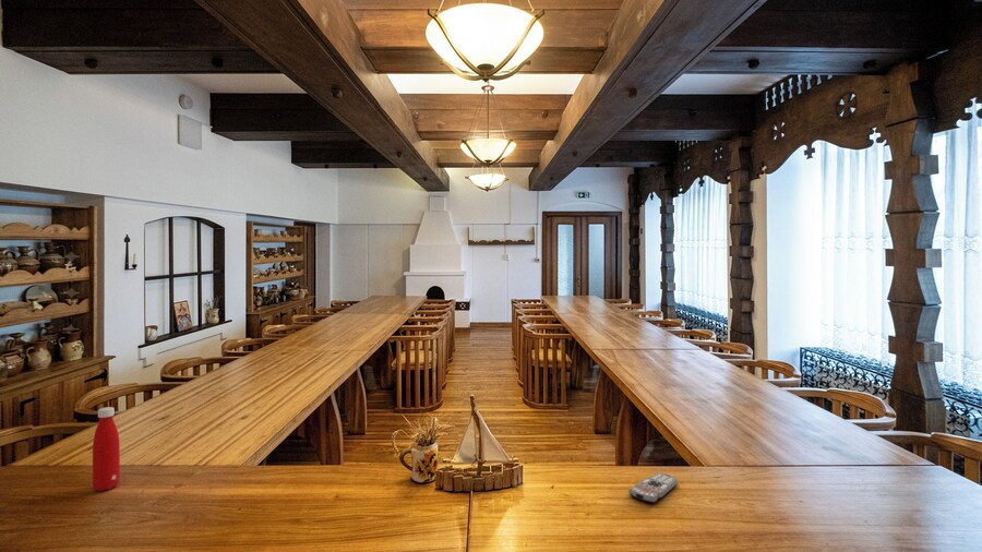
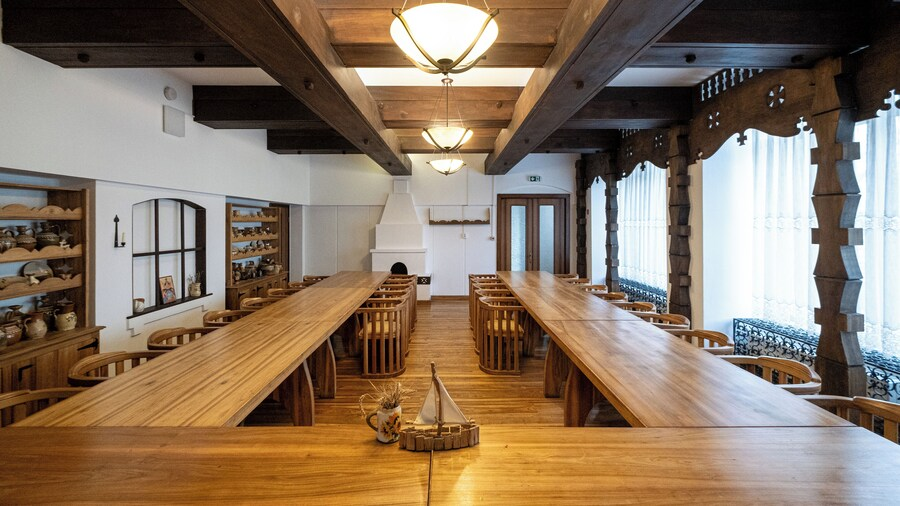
- remote control (655, 487)
- bottle (106, 447)
